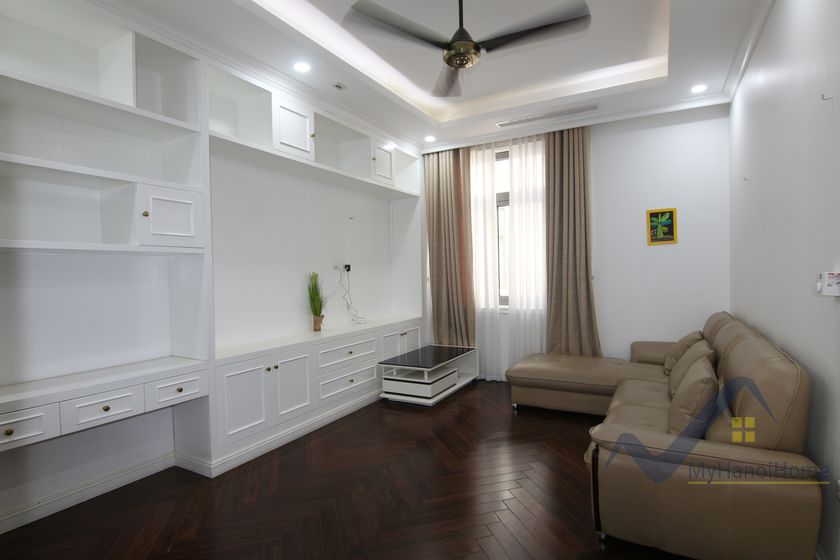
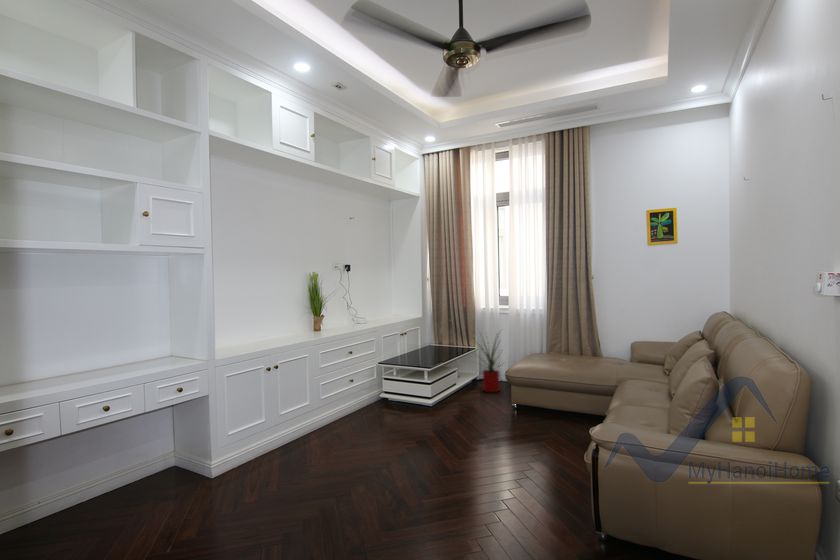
+ house plant (491, 359)
